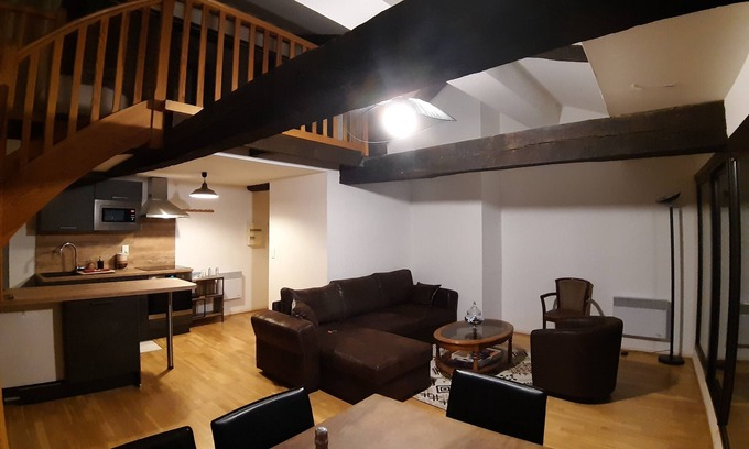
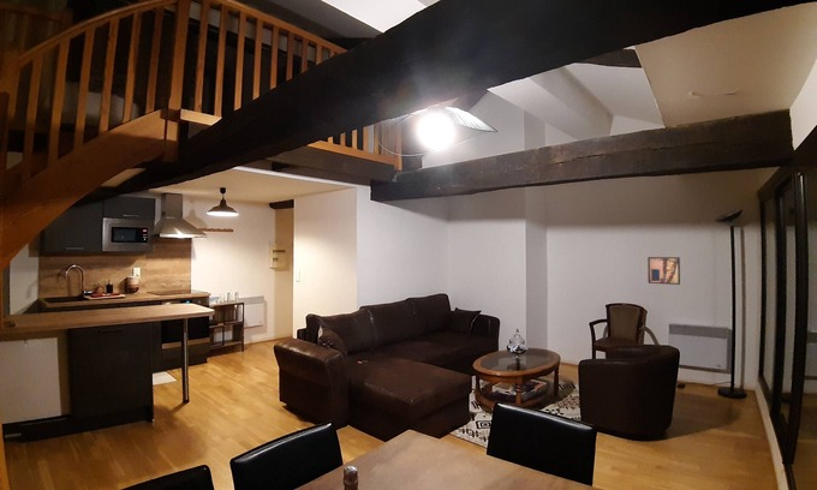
+ wall art (663, 270)
